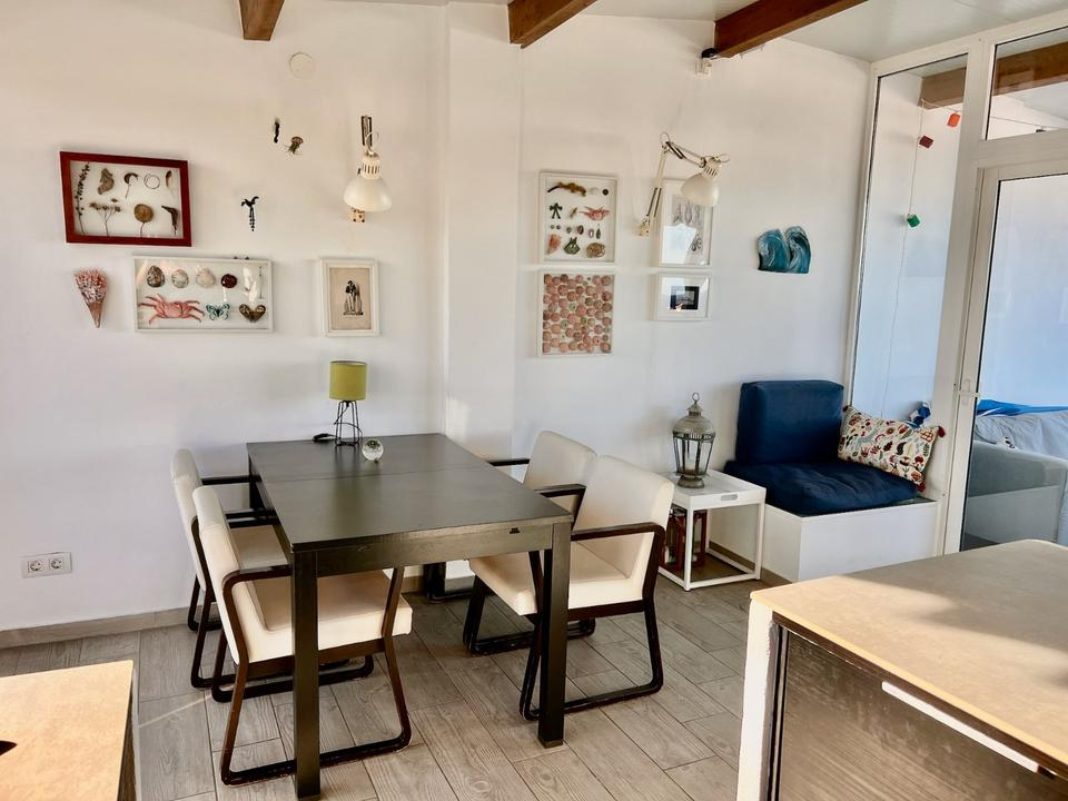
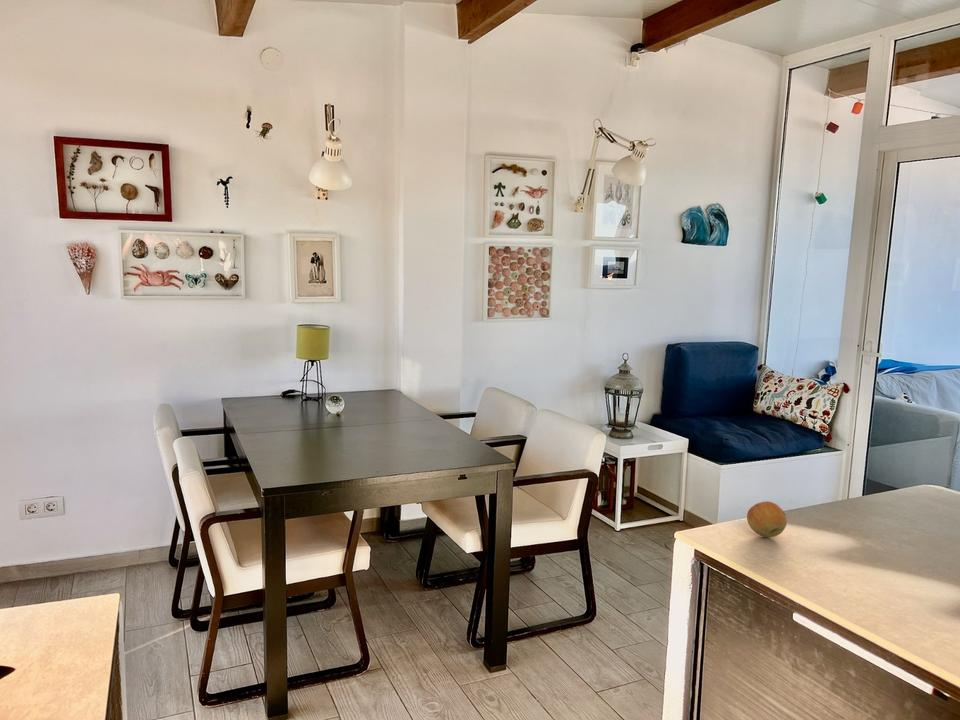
+ fruit (766, 519)
